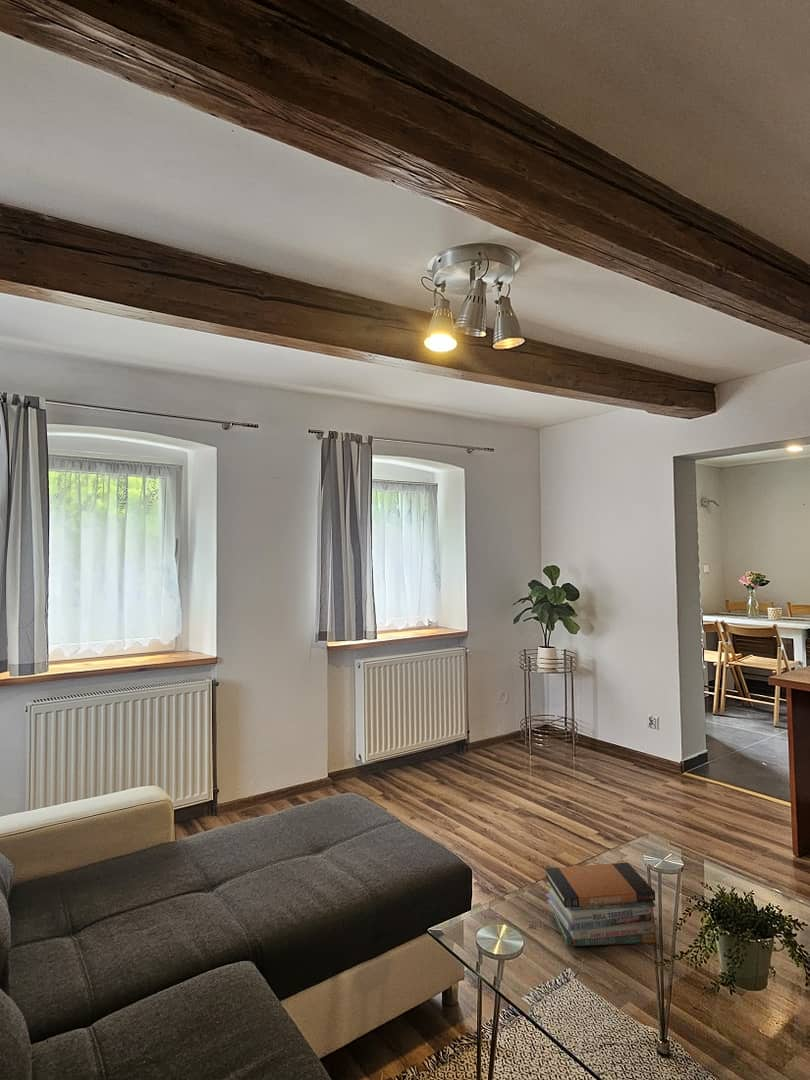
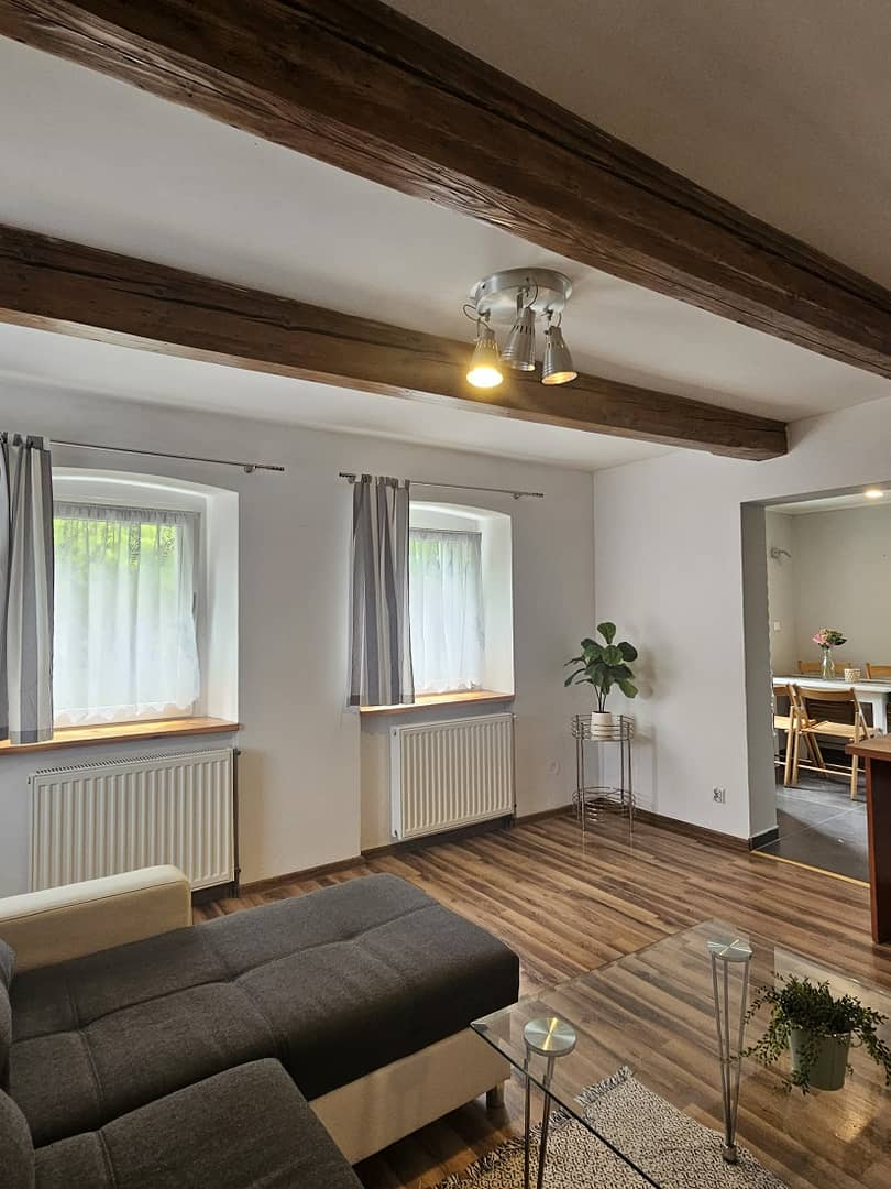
- book stack (598, 903)
